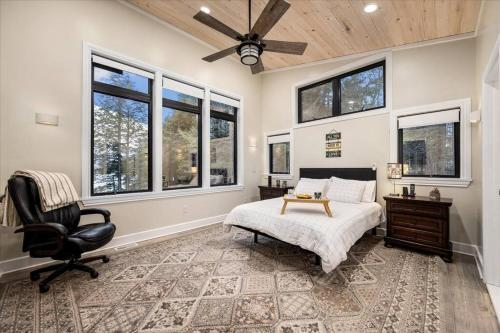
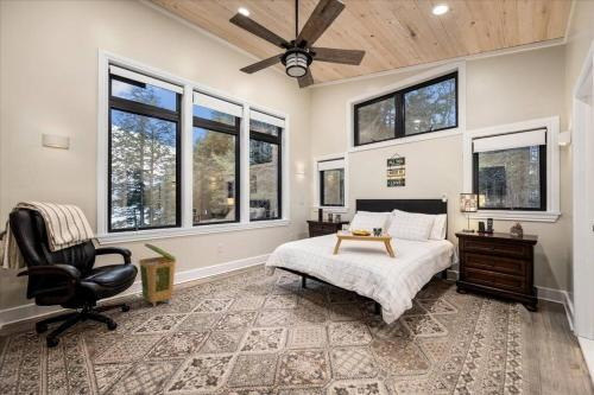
+ laundry basket (157, 272)
